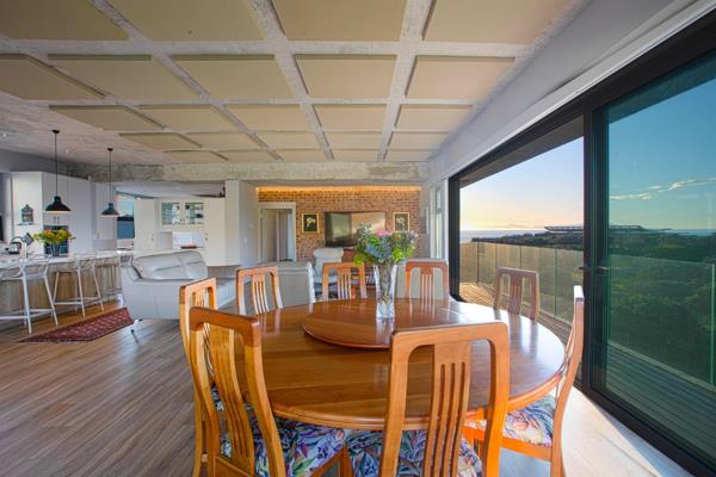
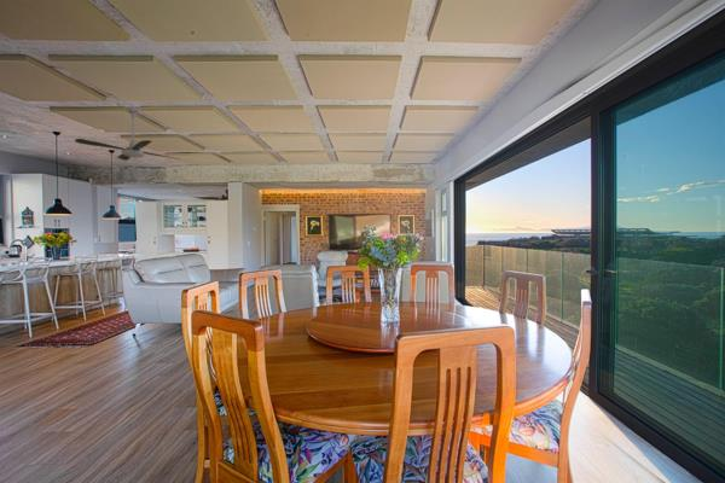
+ ceiling fan (132, 132)
